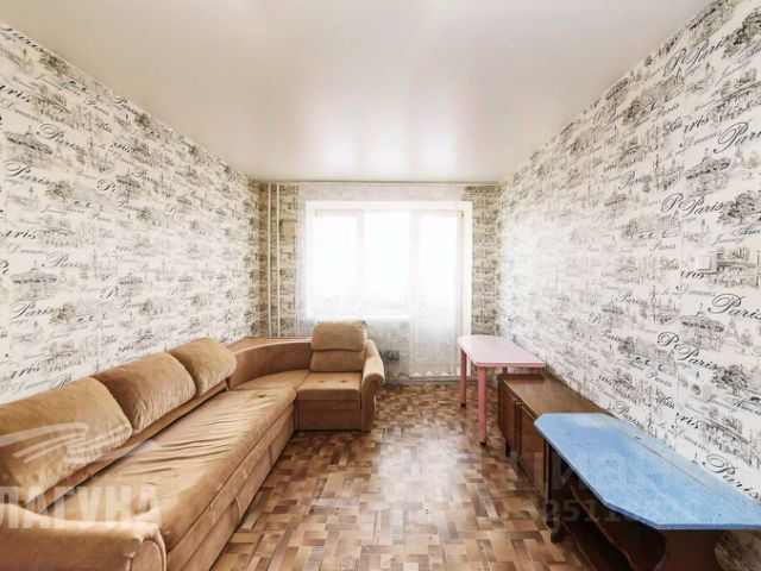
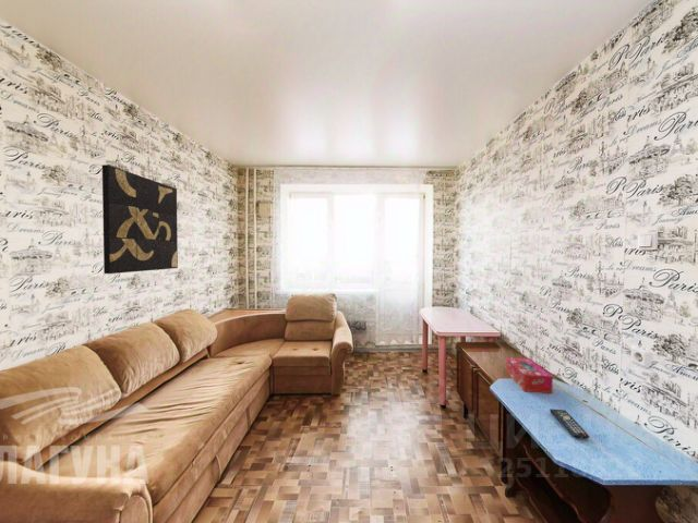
+ wall art (145, 224)
+ tissue box (527, 374)
+ remote control (567, 422)
